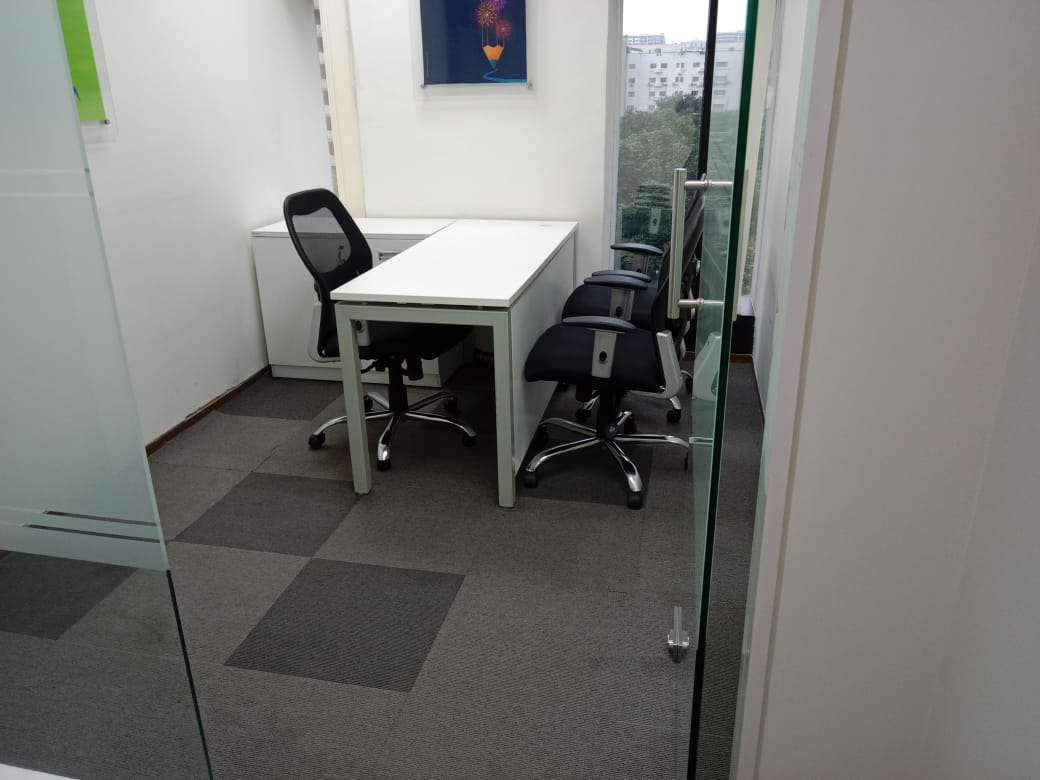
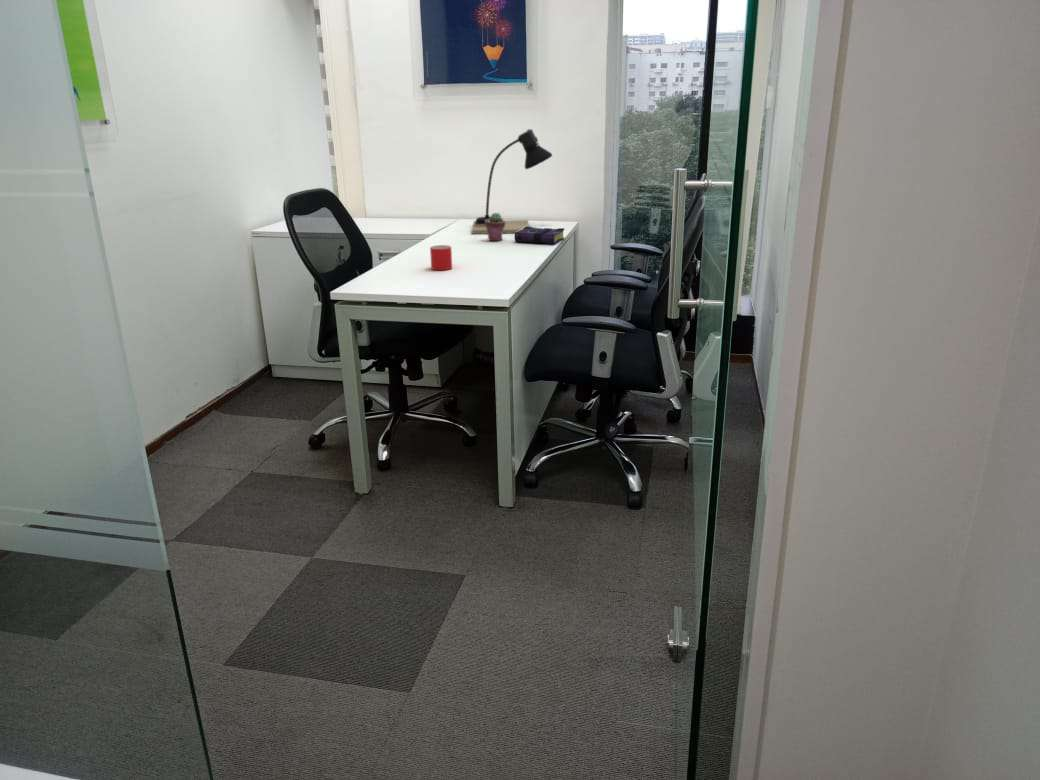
+ mug (442, 256)
+ potted succulent (495, 226)
+ desk lamp (525, 168)
+ book (539, 235)
